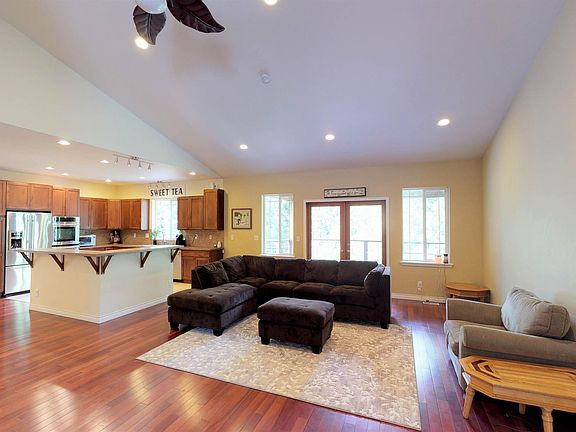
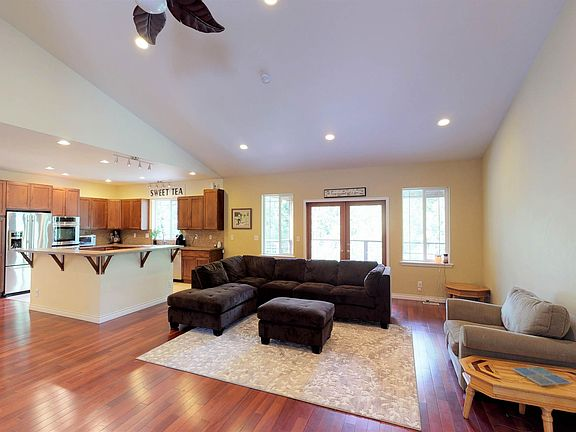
+ drink coaster (540, 375)
